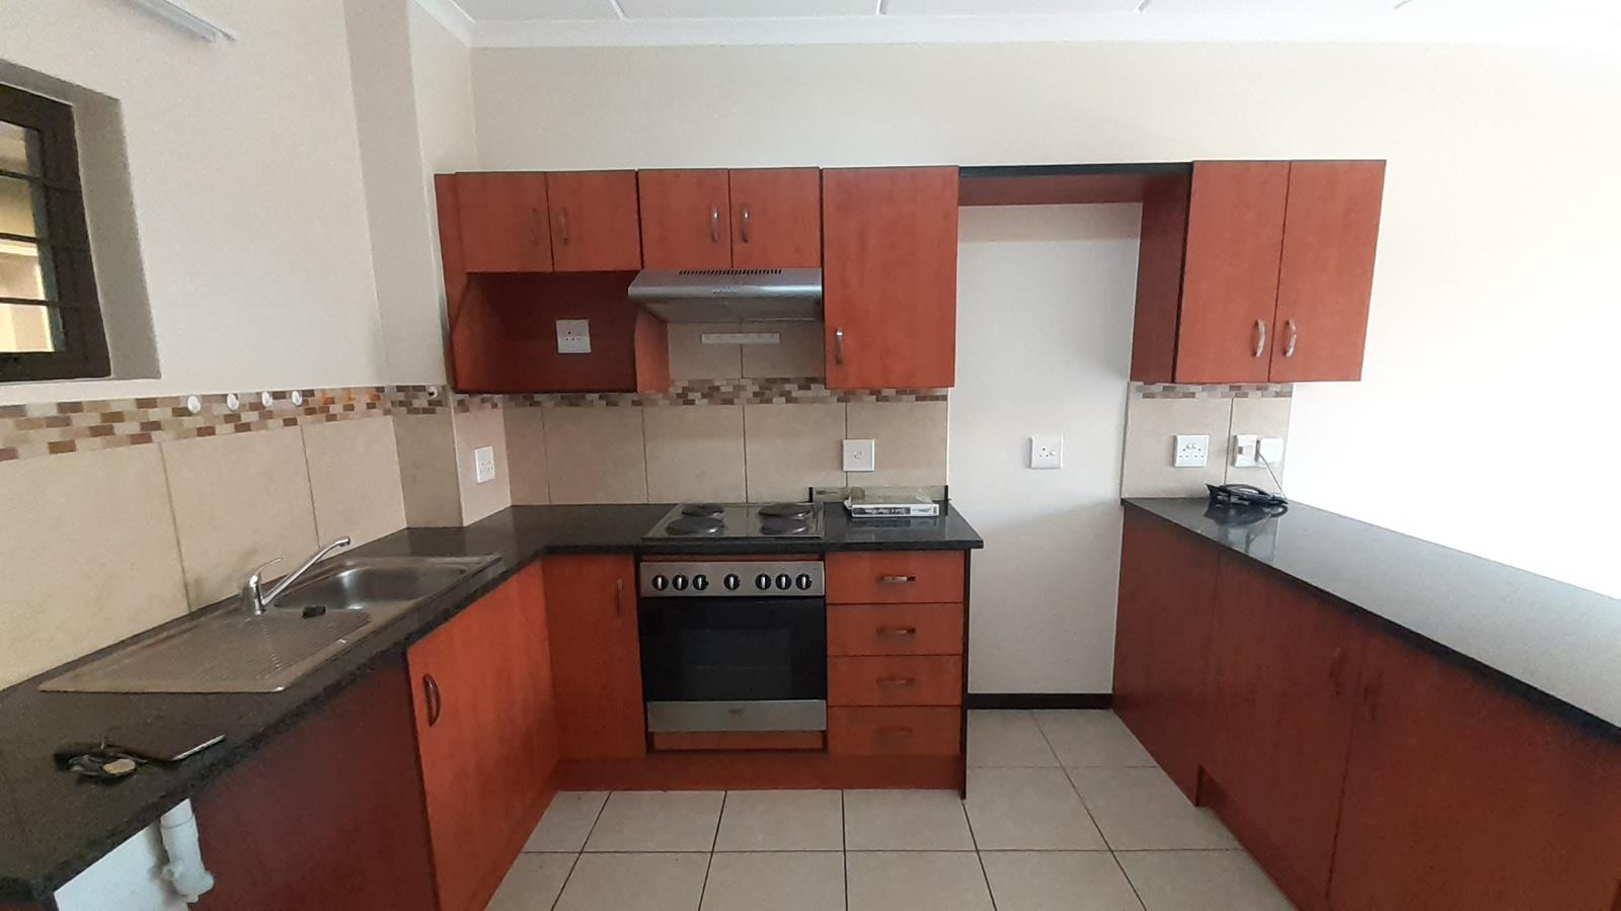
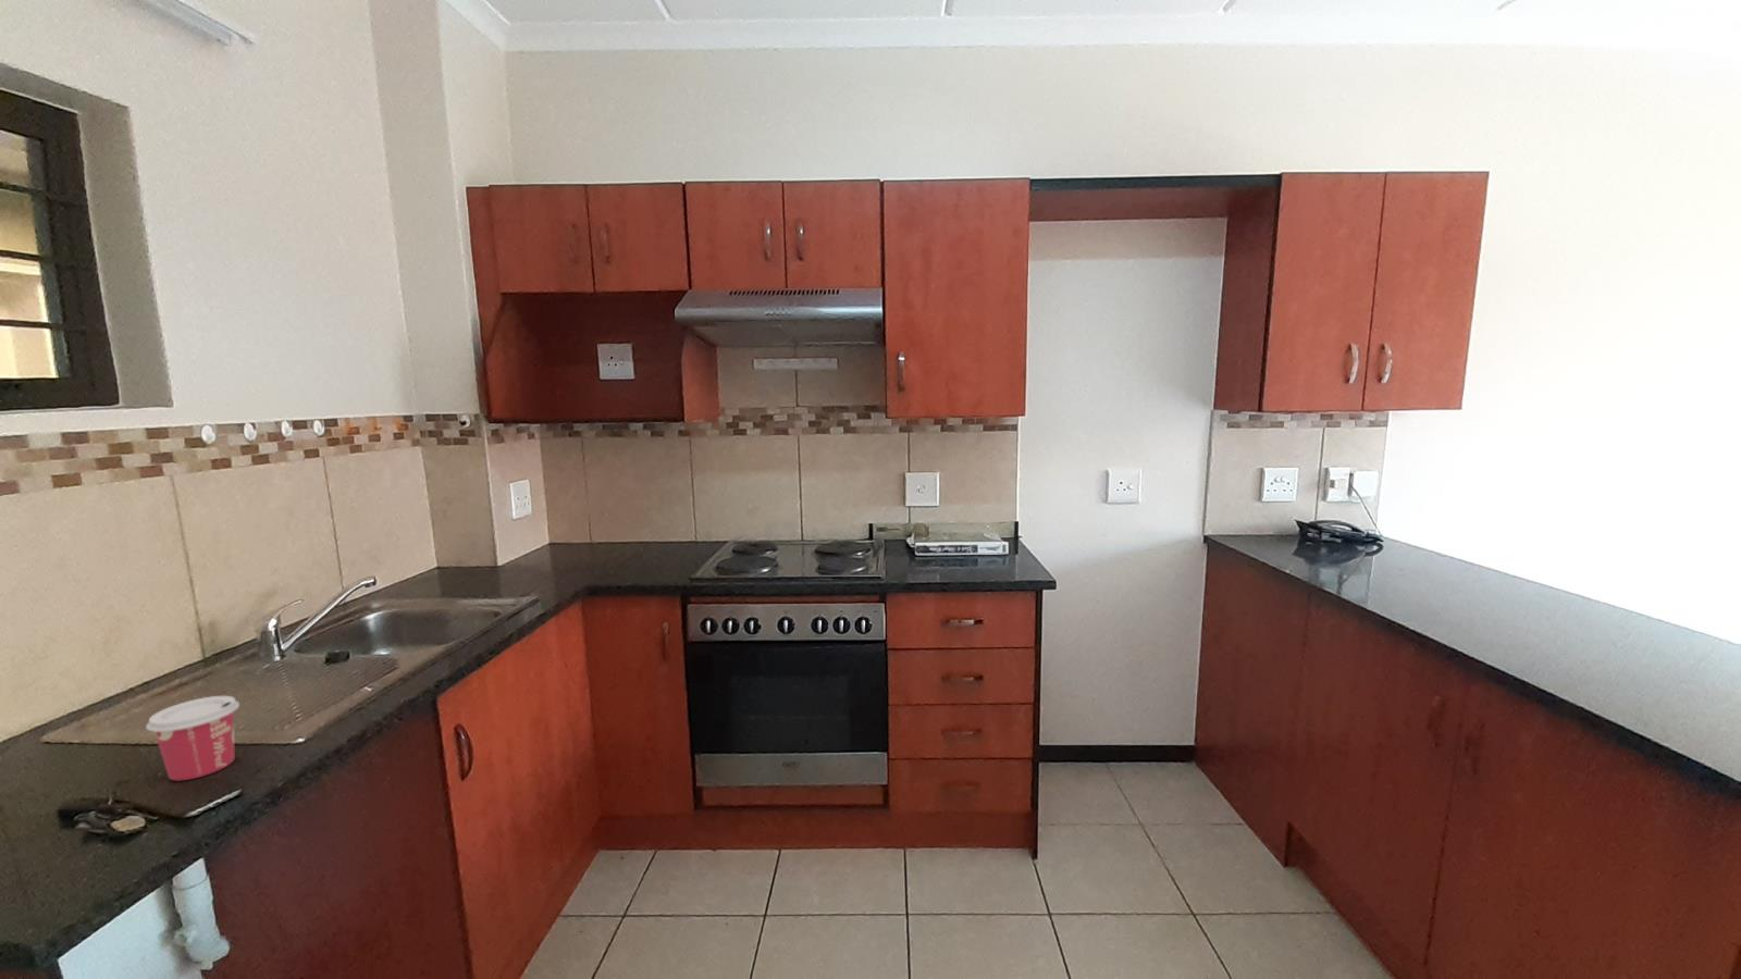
+ cup (197, 738)
